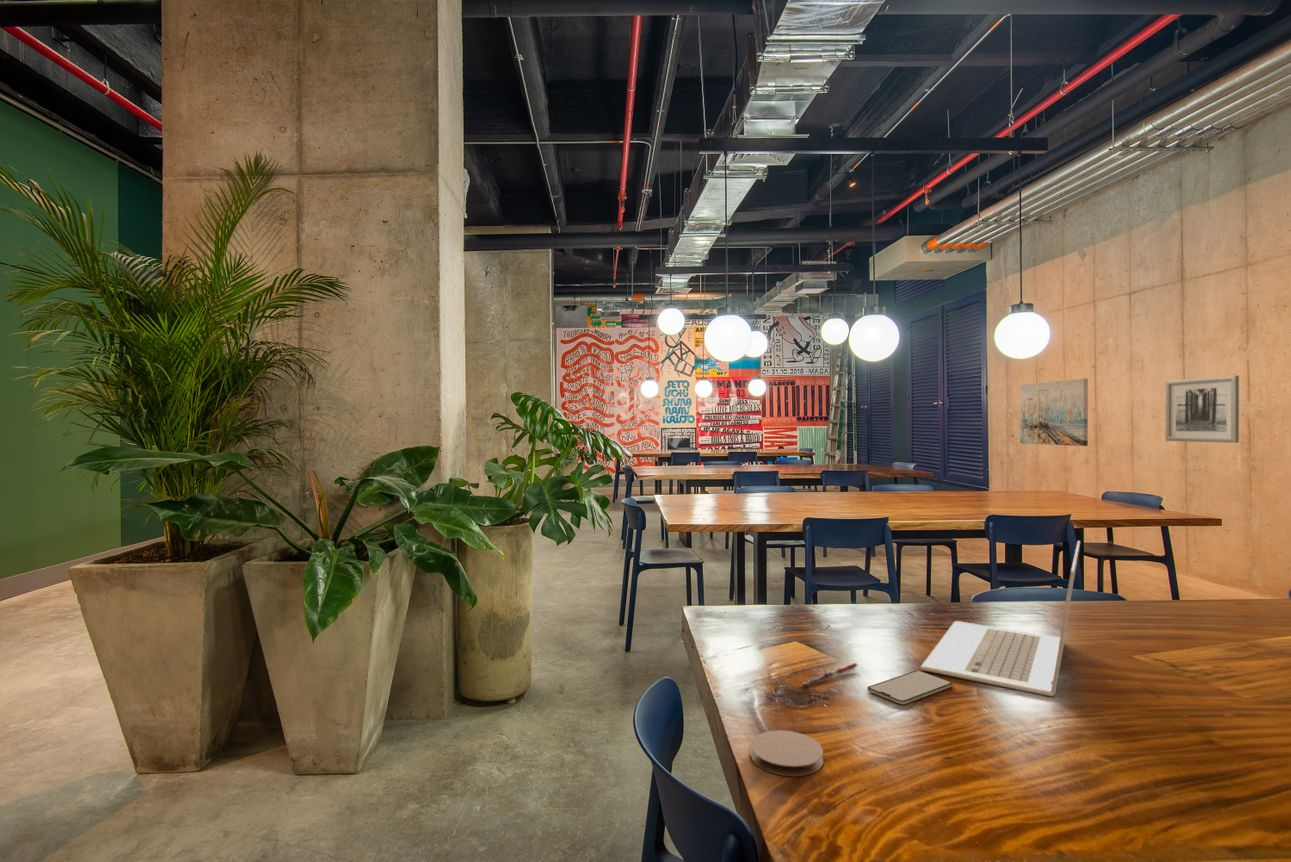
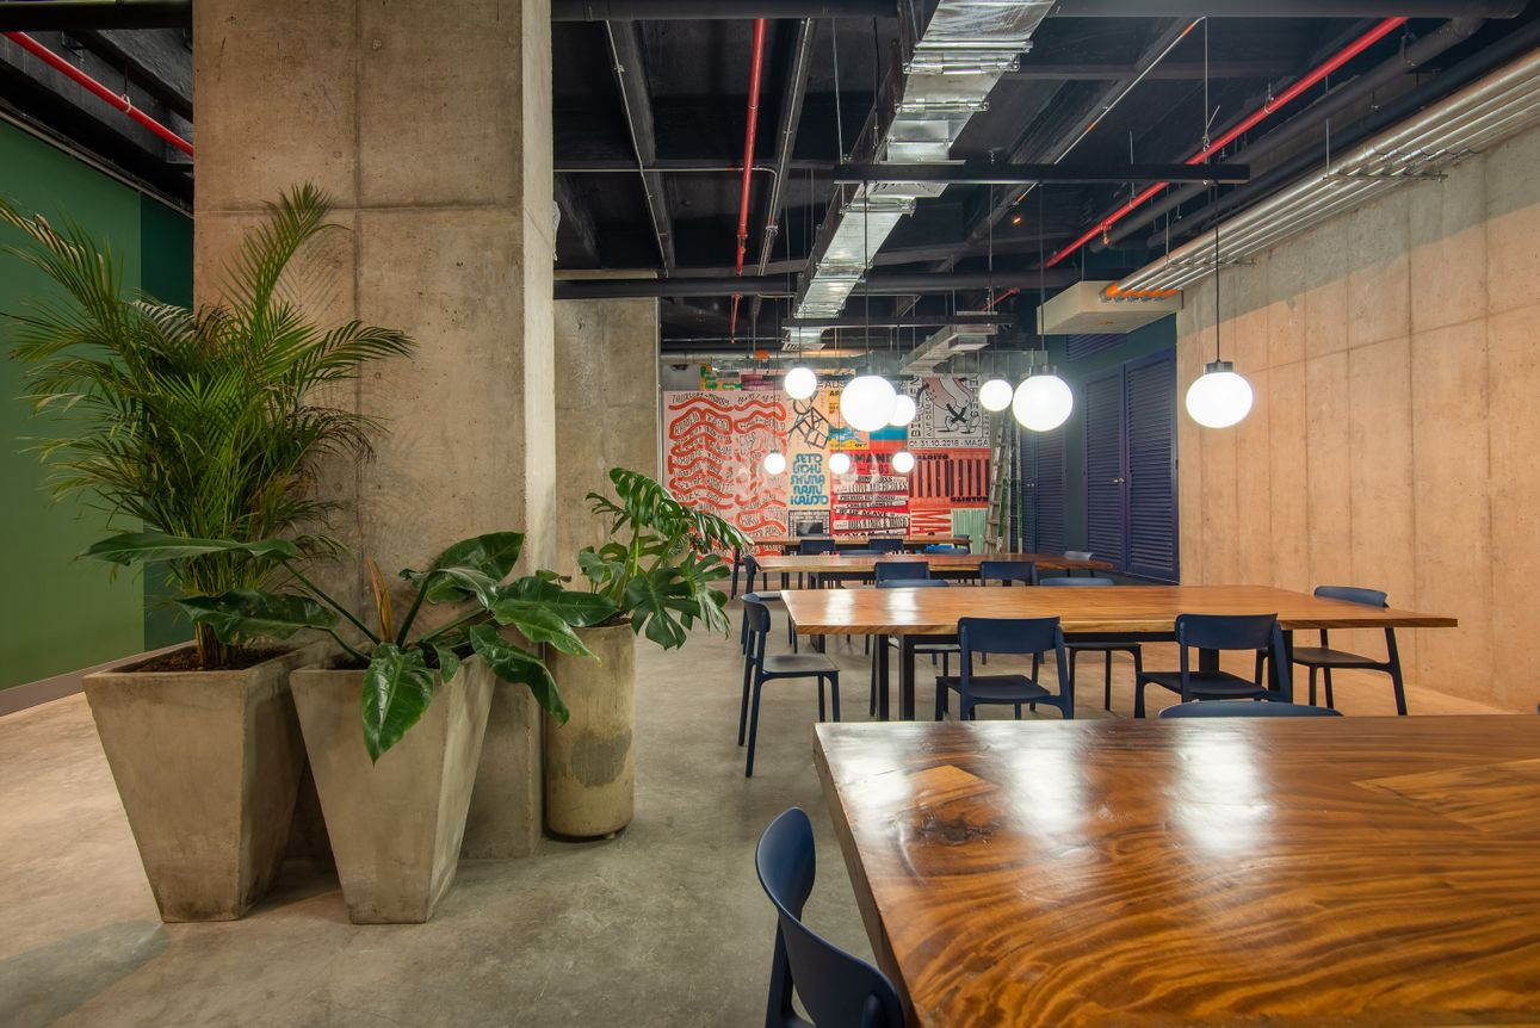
- laptop (997, 627)
- pen (831, 673)
- wall art (1051, 413)
- smartphone (910, 686)
- coaster (786, 752)
- wall art (1199, 410)
